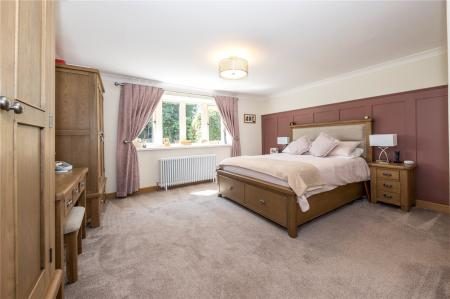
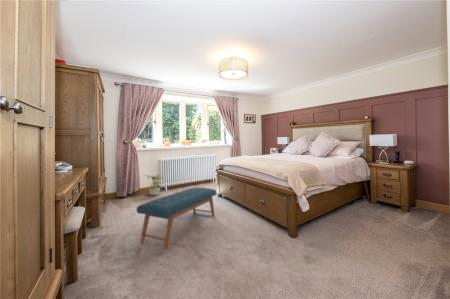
+ potted plant (154, 184)
+ bench (183, 211)
